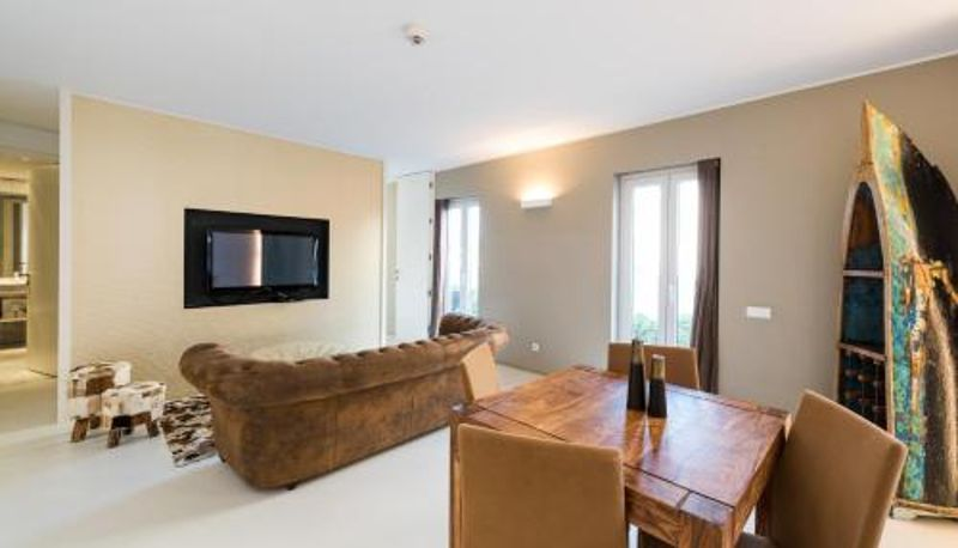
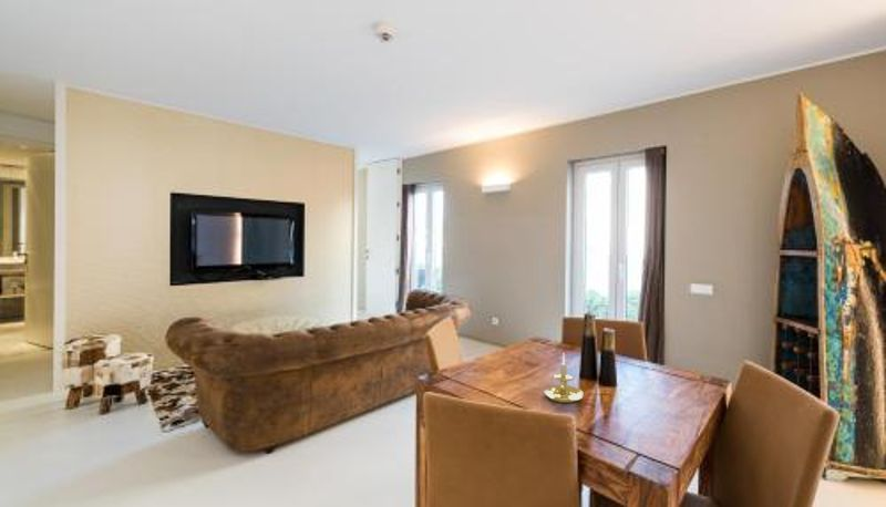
+ candle holder (562, 375)
